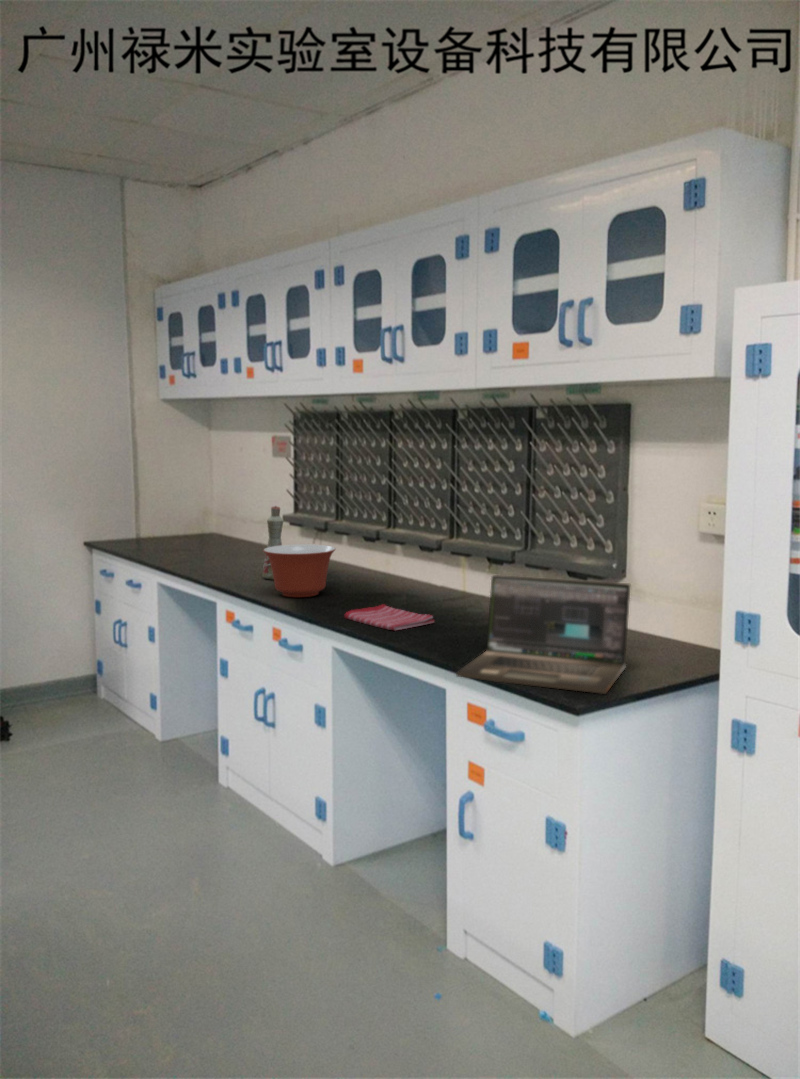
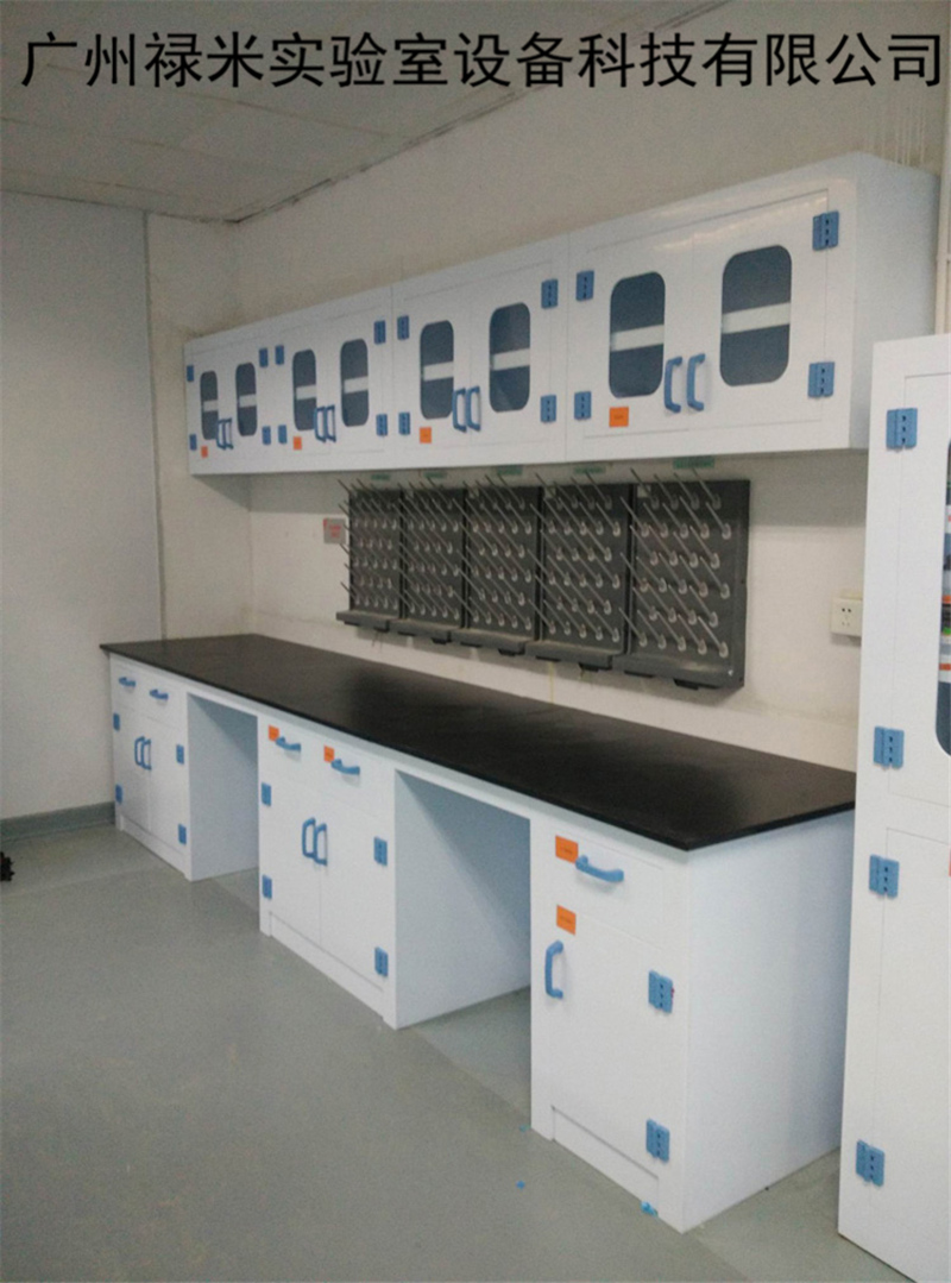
- dish towel (388, 616)
- bottle (273, 541)
- laptop (545, 629)
- mixing bowl (300, 571)
